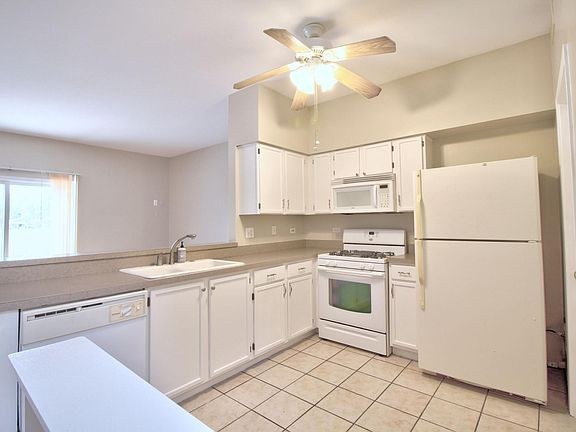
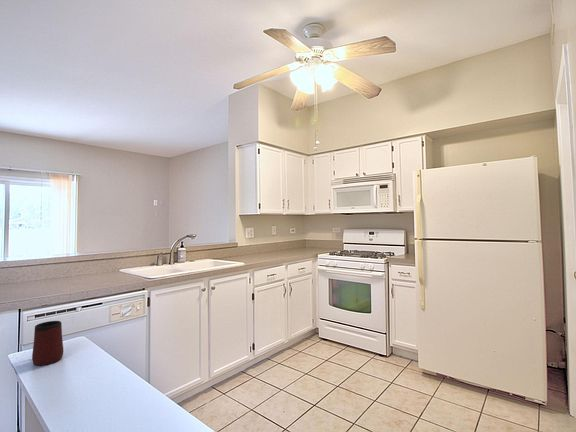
+ mug (47, 340)
